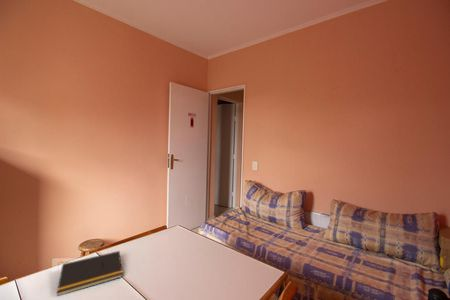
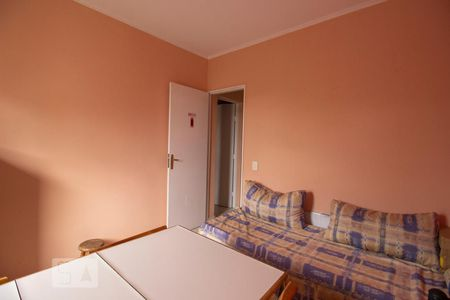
- notepad (92, 270)
